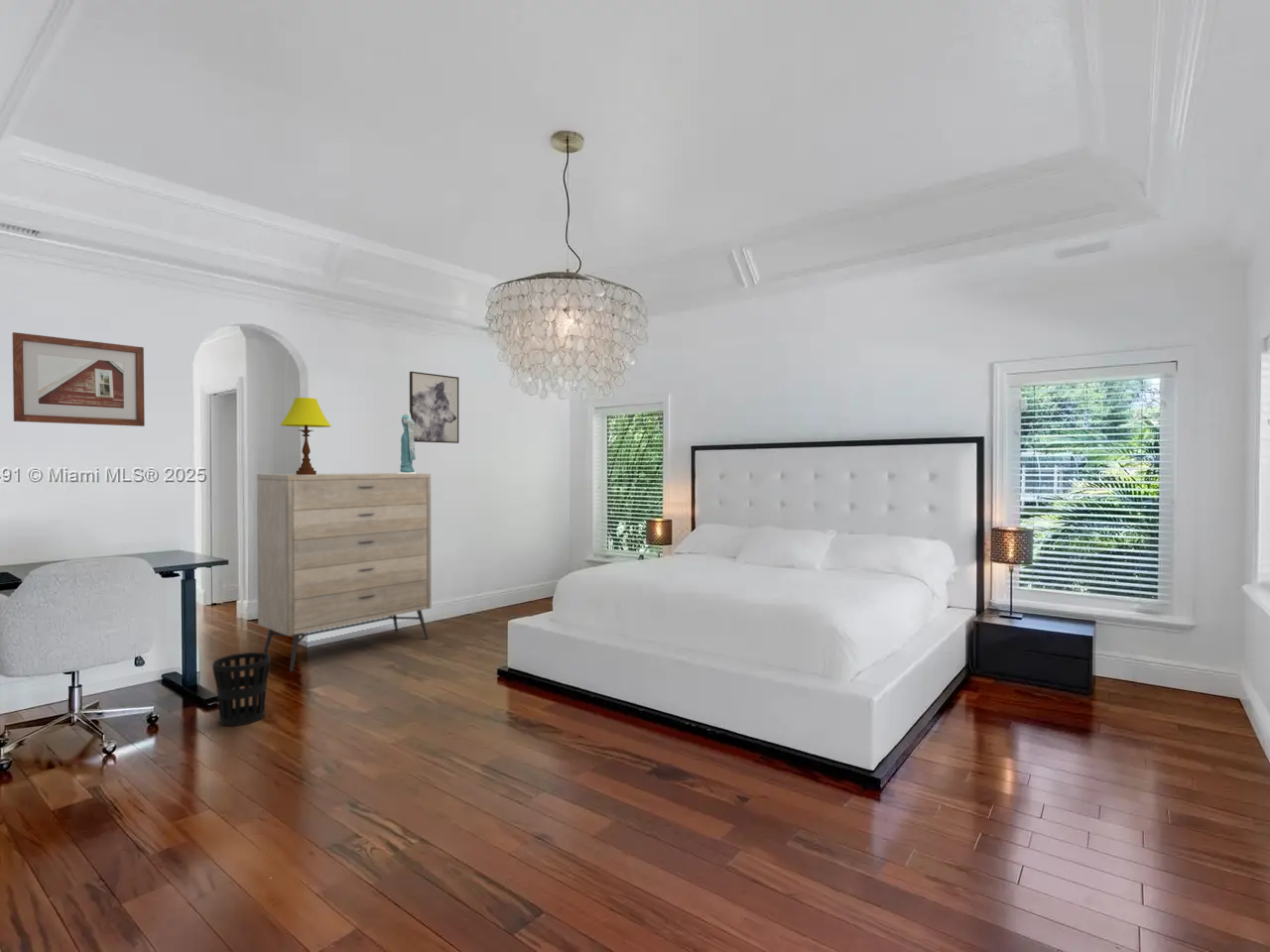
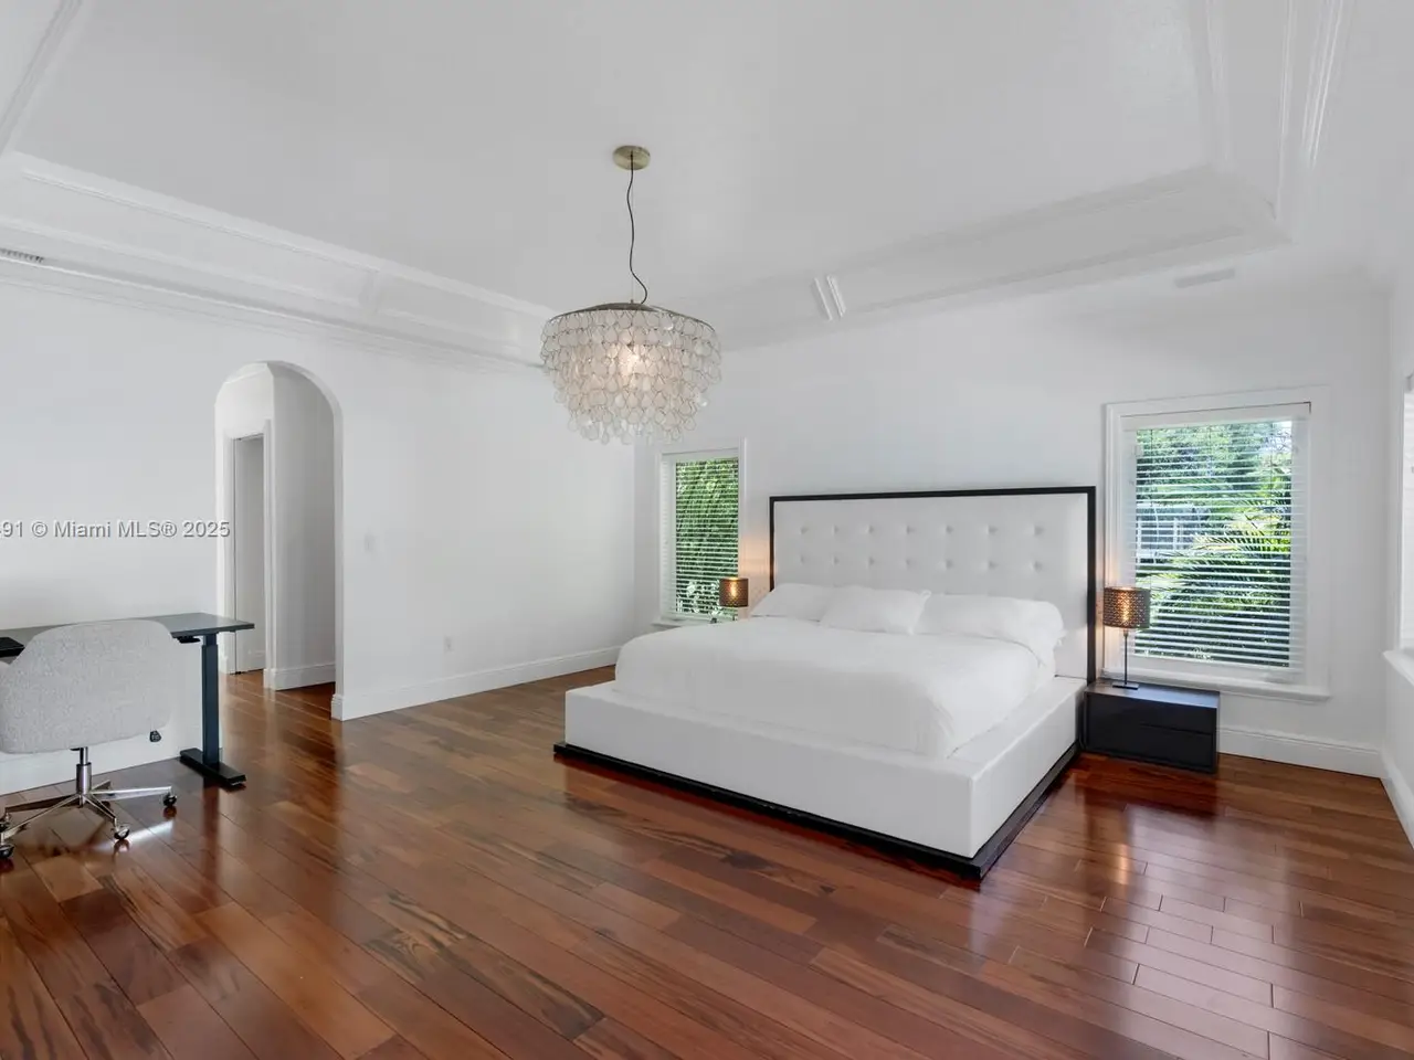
- dress (407, 442)
- picture frame (82, 382)
- table lamp (306, 435)
- wastebasket (242, 688)
- wall art (435, 408)
- dresser (349, 561)
